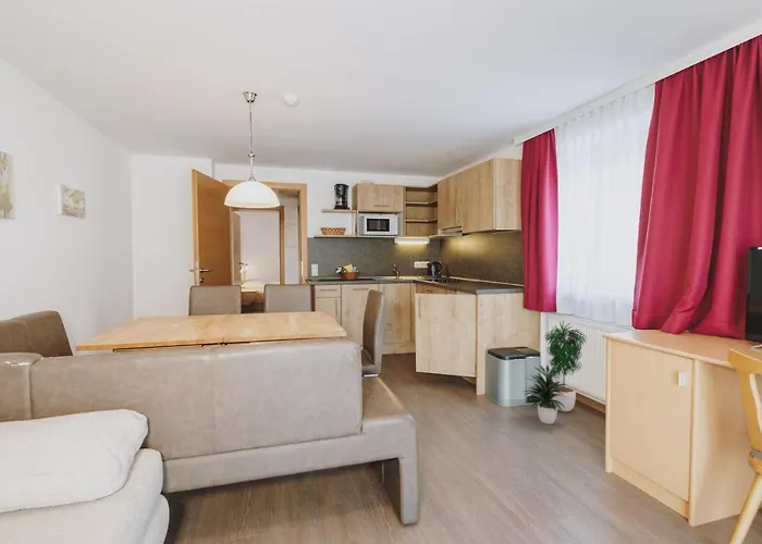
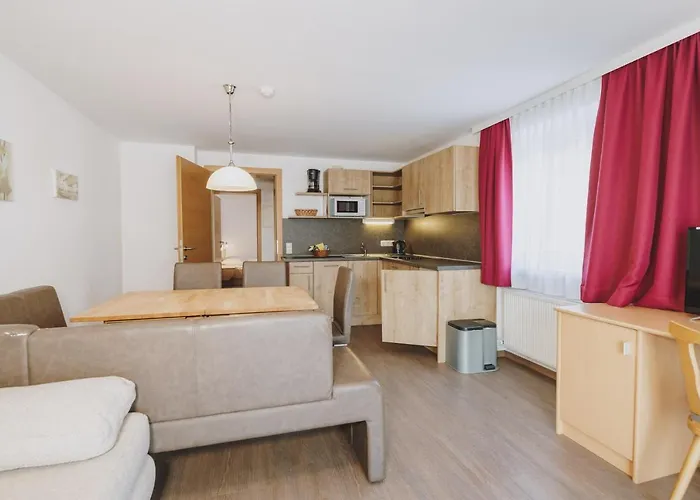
- potted plant (555, 368)
